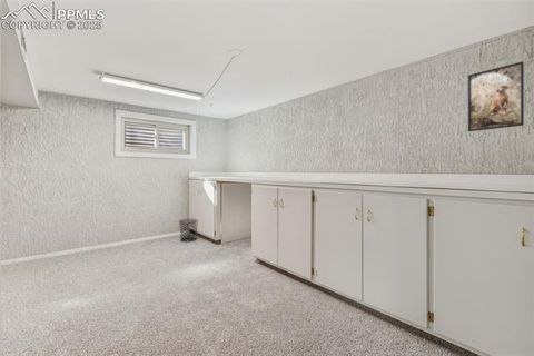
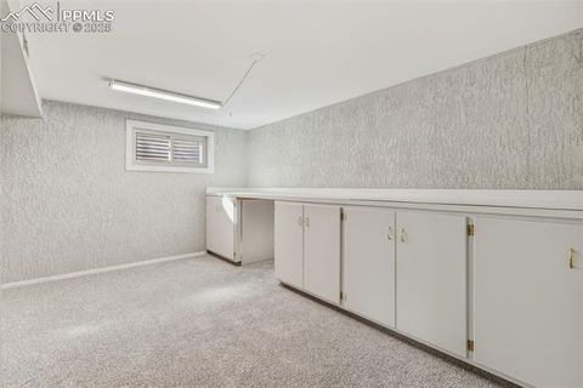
- waste bin (188, 229)
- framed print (494, 98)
